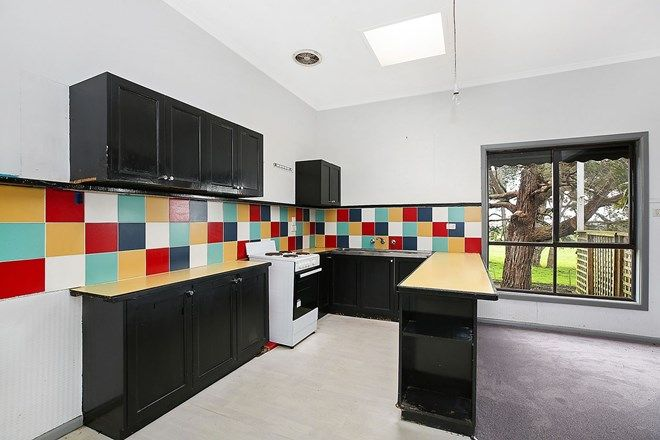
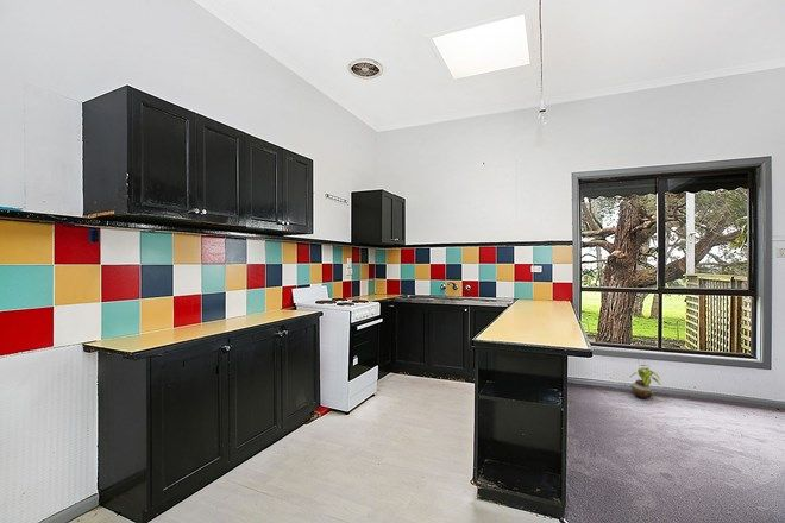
+ potted plant (643, 380)
